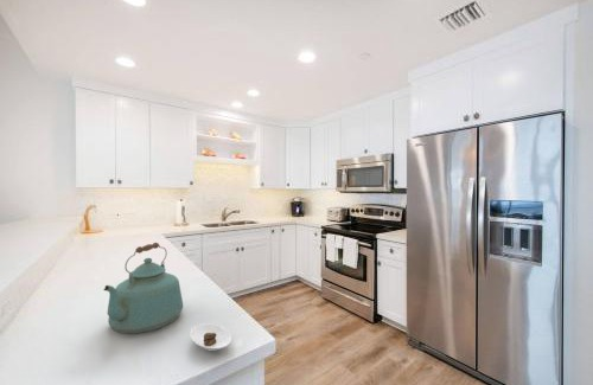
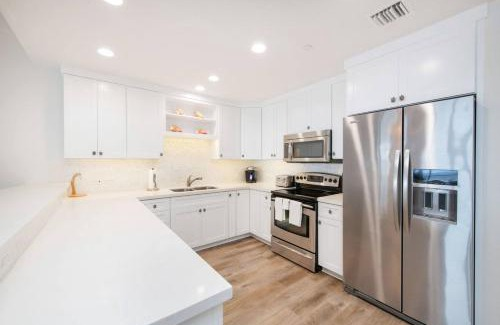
- kettle (142, 283)
- saucer (210, 338)
